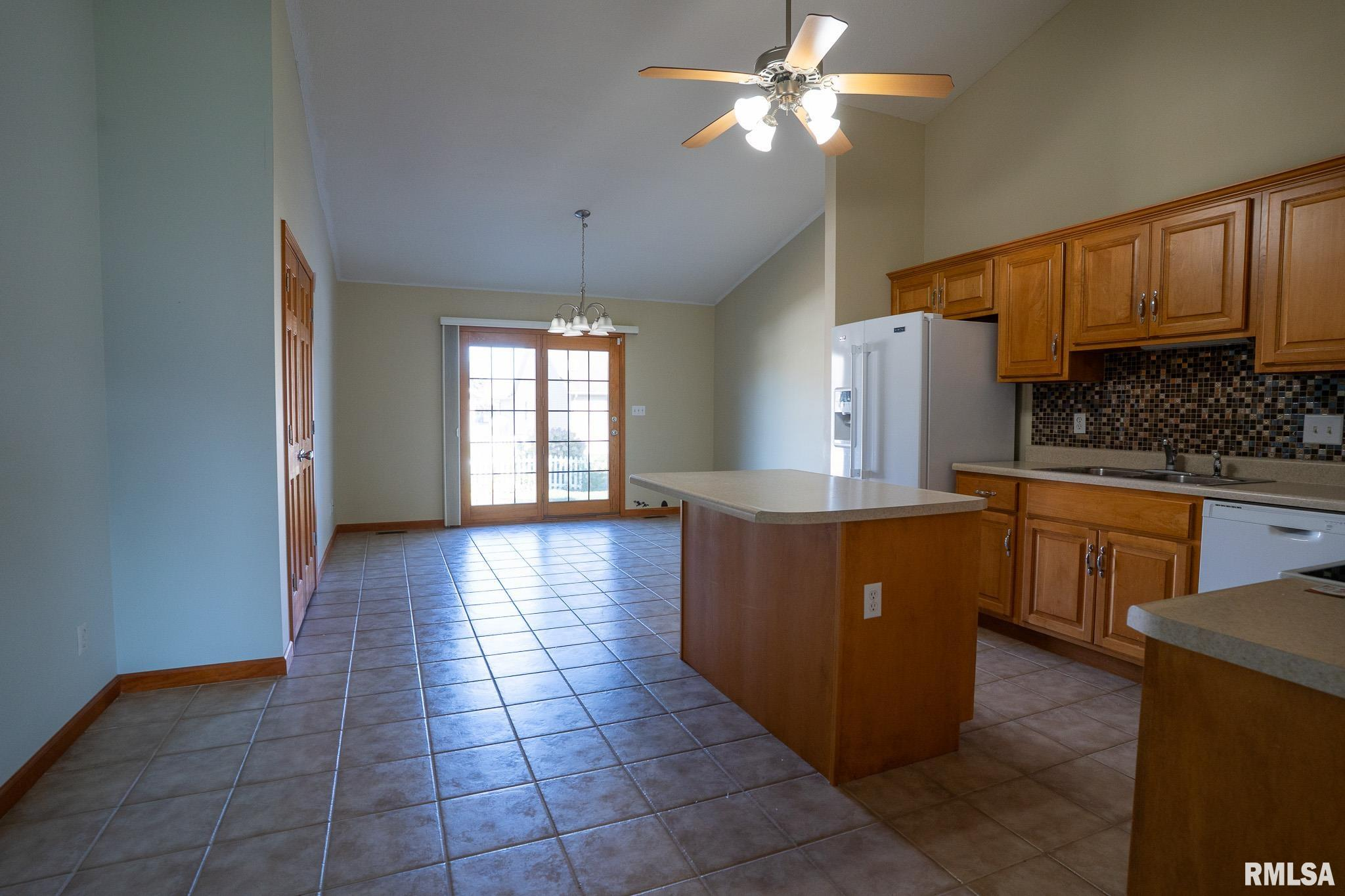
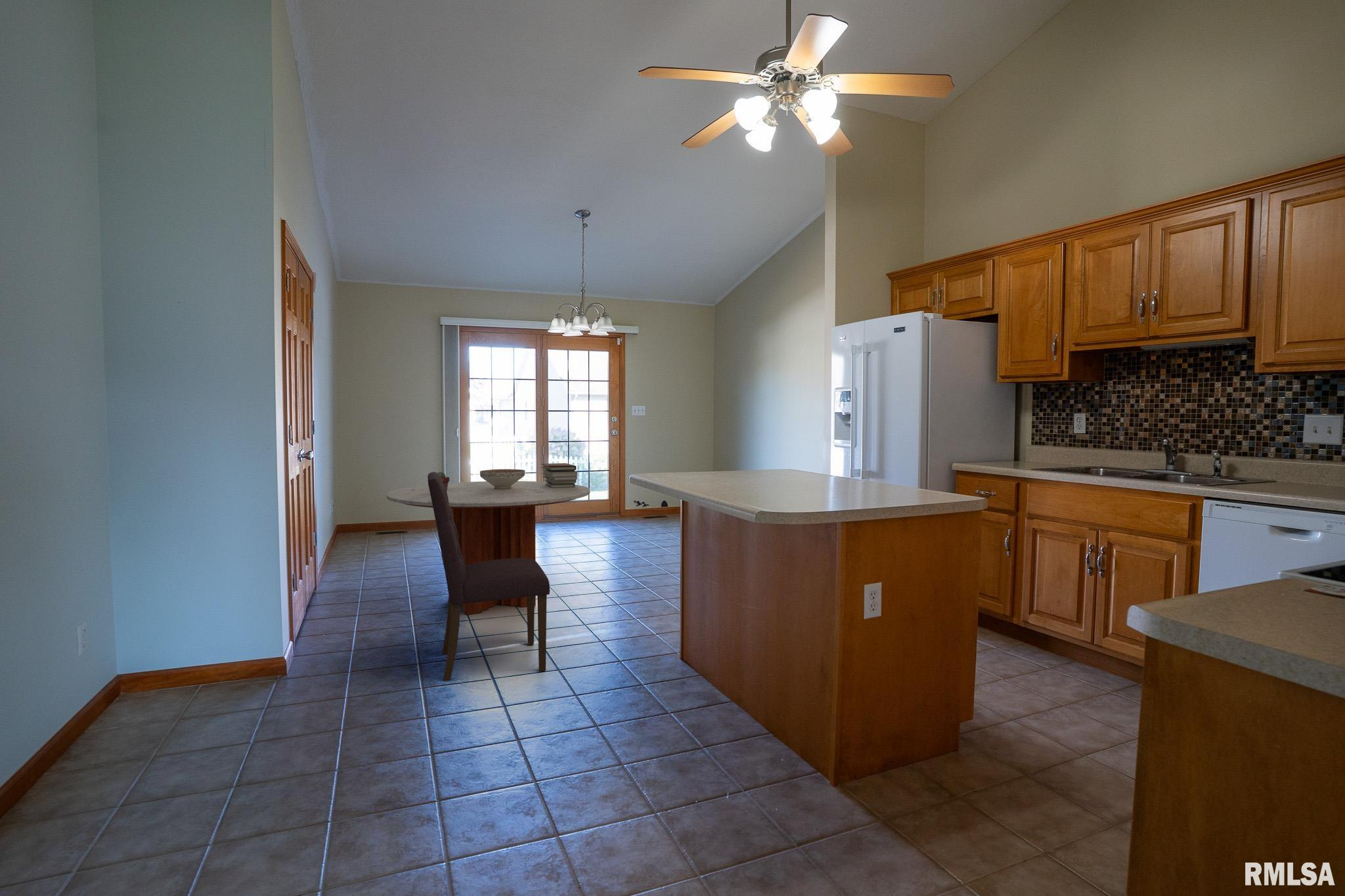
+ potted succulent (443, 480)
+ decorative bowl (502, 479)
+ book stack (559, 475)
+ coffee table (492, 546)
+ dining chair (487, 567)
